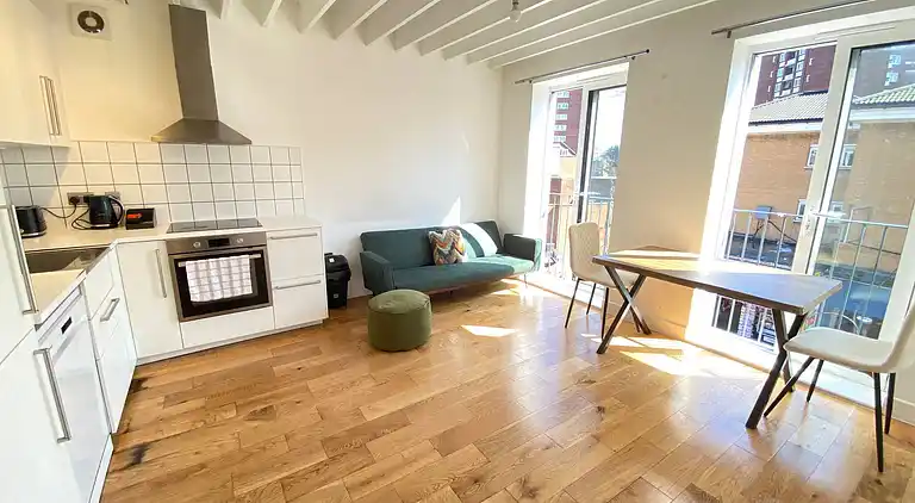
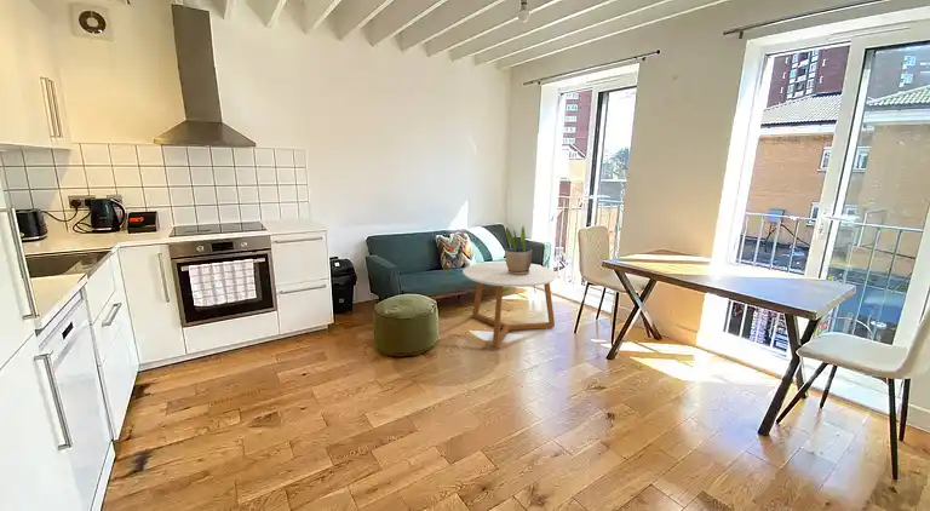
+ potted plant (518, 248)
+ coffee table (501, 299)
